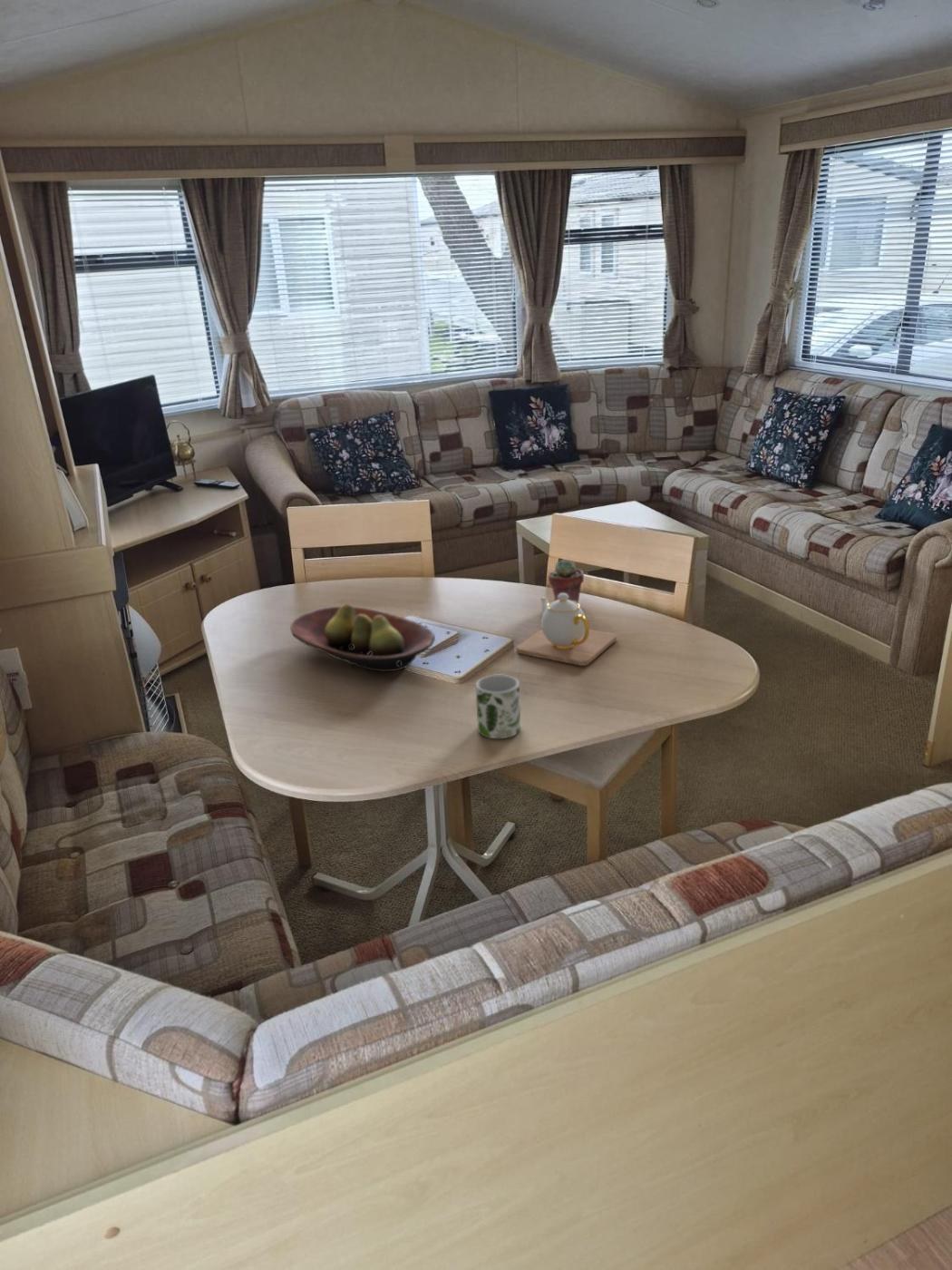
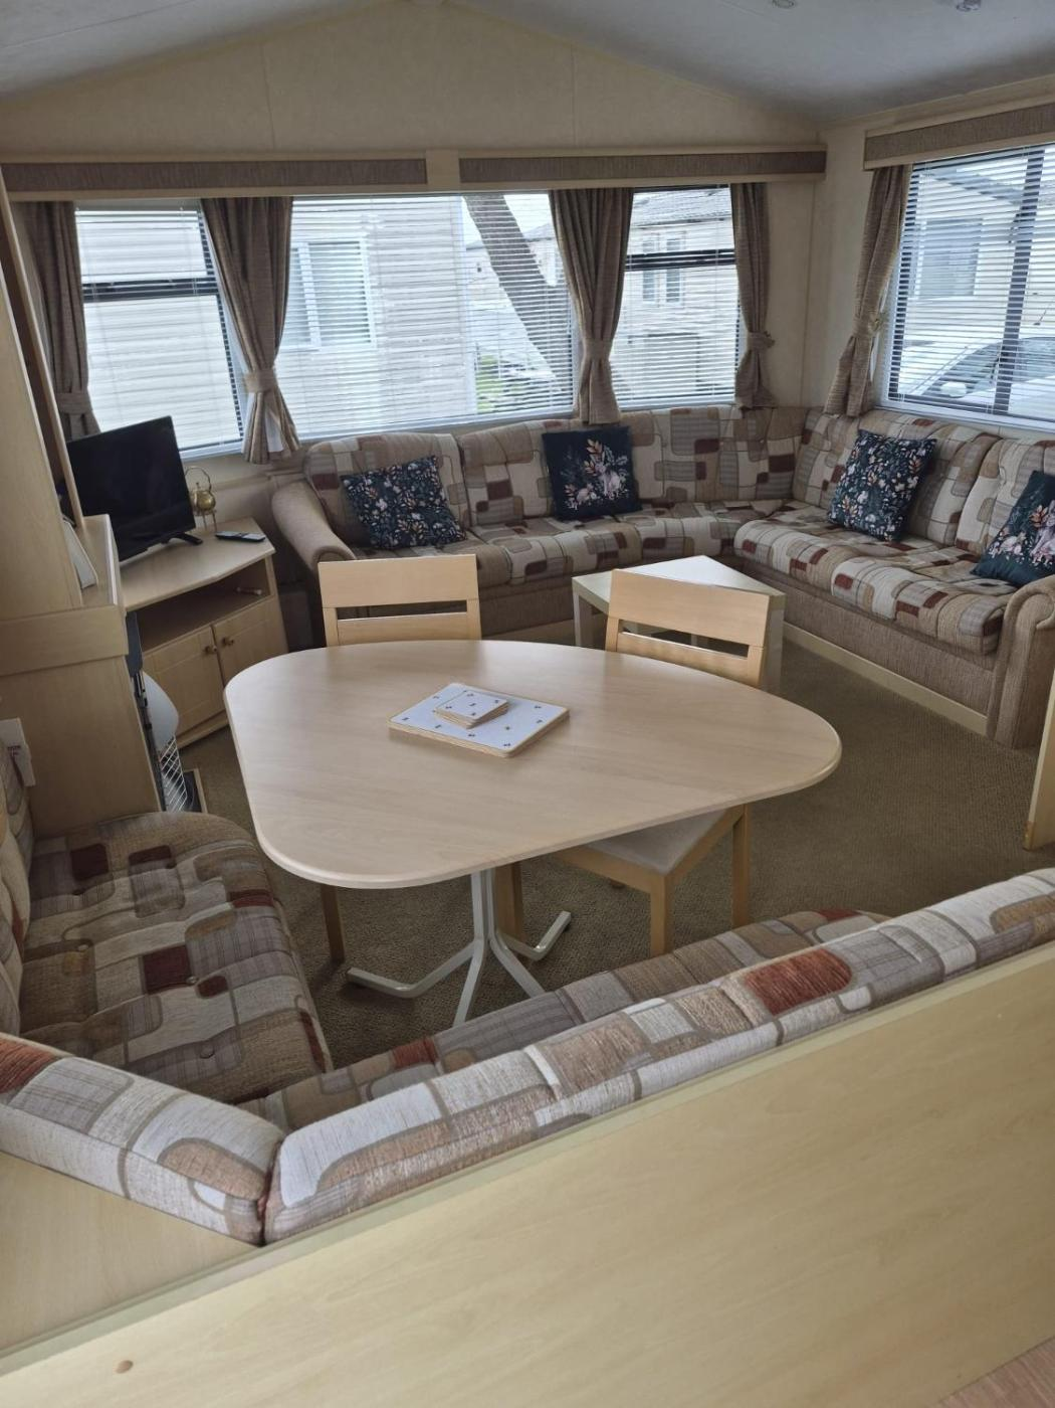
- potted succulent (566, 582)
- teapot (567, 619)
- mug (499, 701)
- fruit bowl (361, 632)
